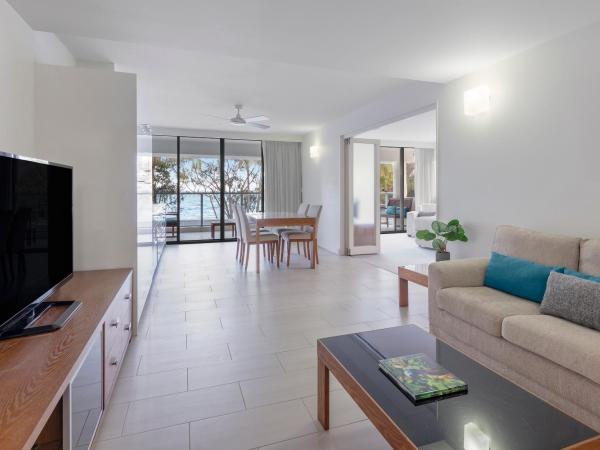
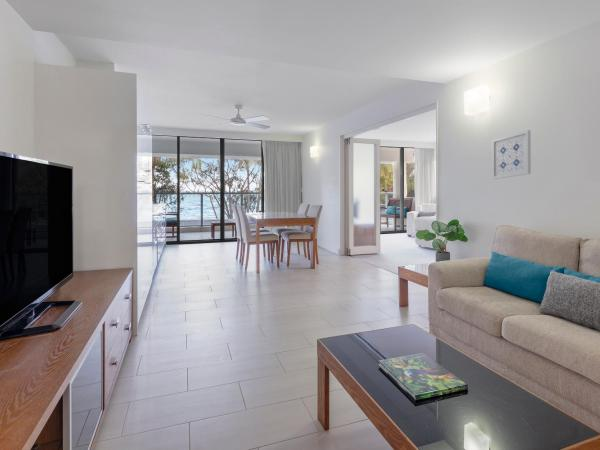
+ wall art (510, 156)
